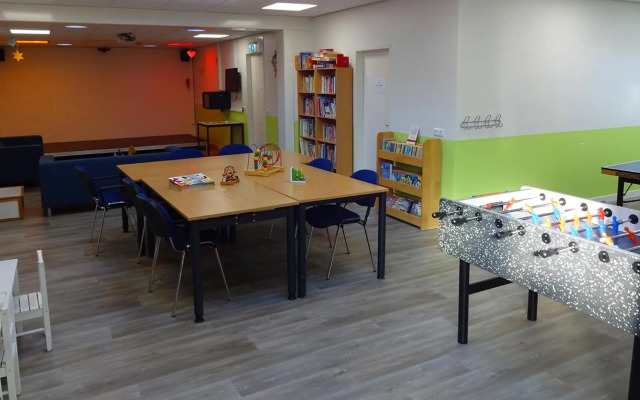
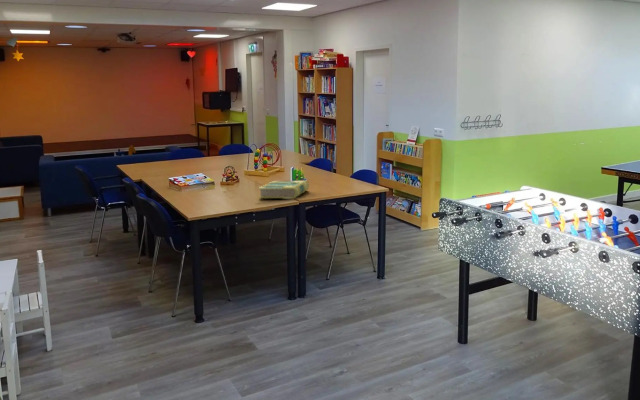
+ book (284, 189)
